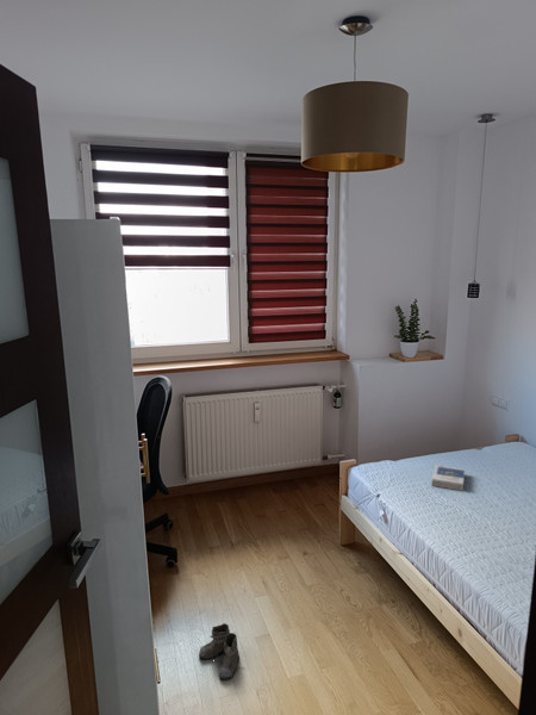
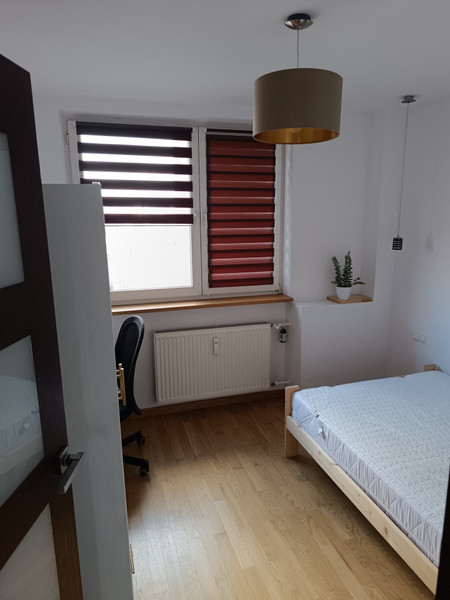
- hardback book (448, 477)
- boots (220, 647)
